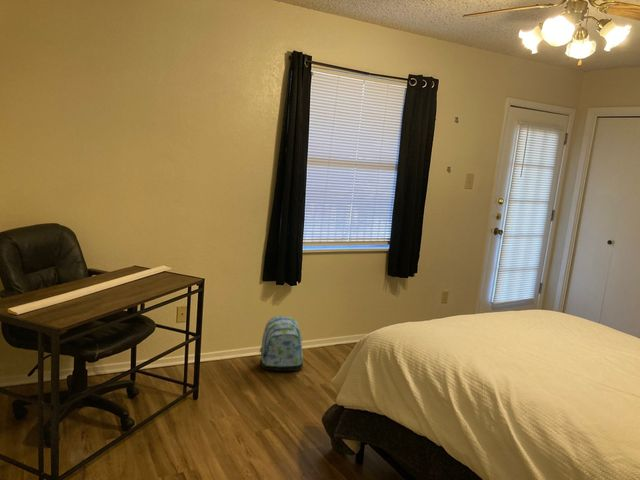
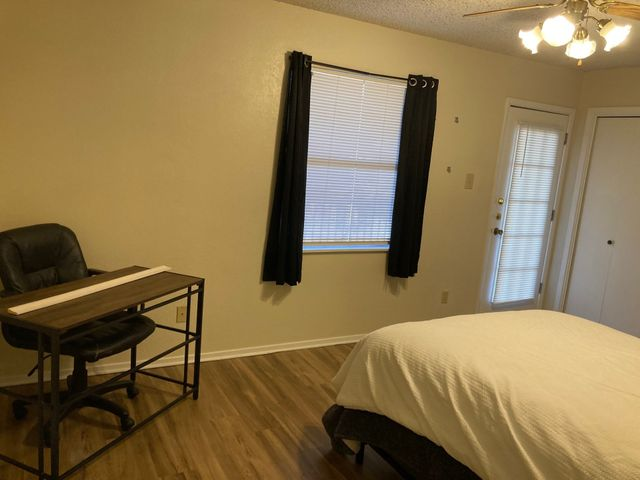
- backpack (282, 343)
